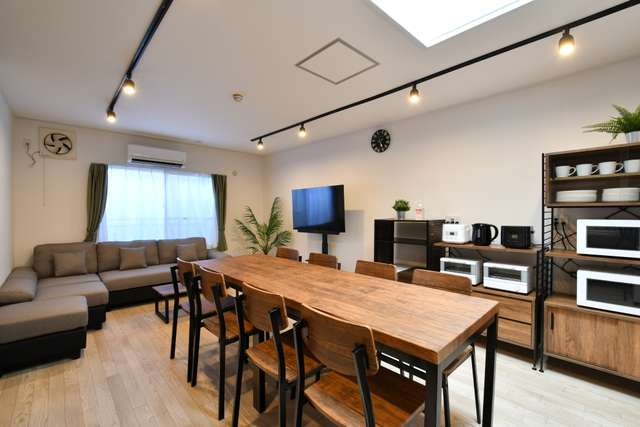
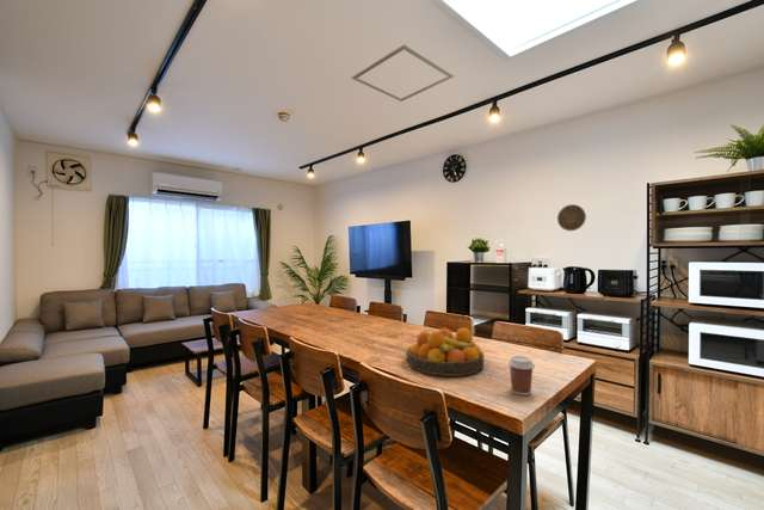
+ decorative plate (571, 217)
+ coffee cup (520, 374)
+ fruit bowl (444, 345)
